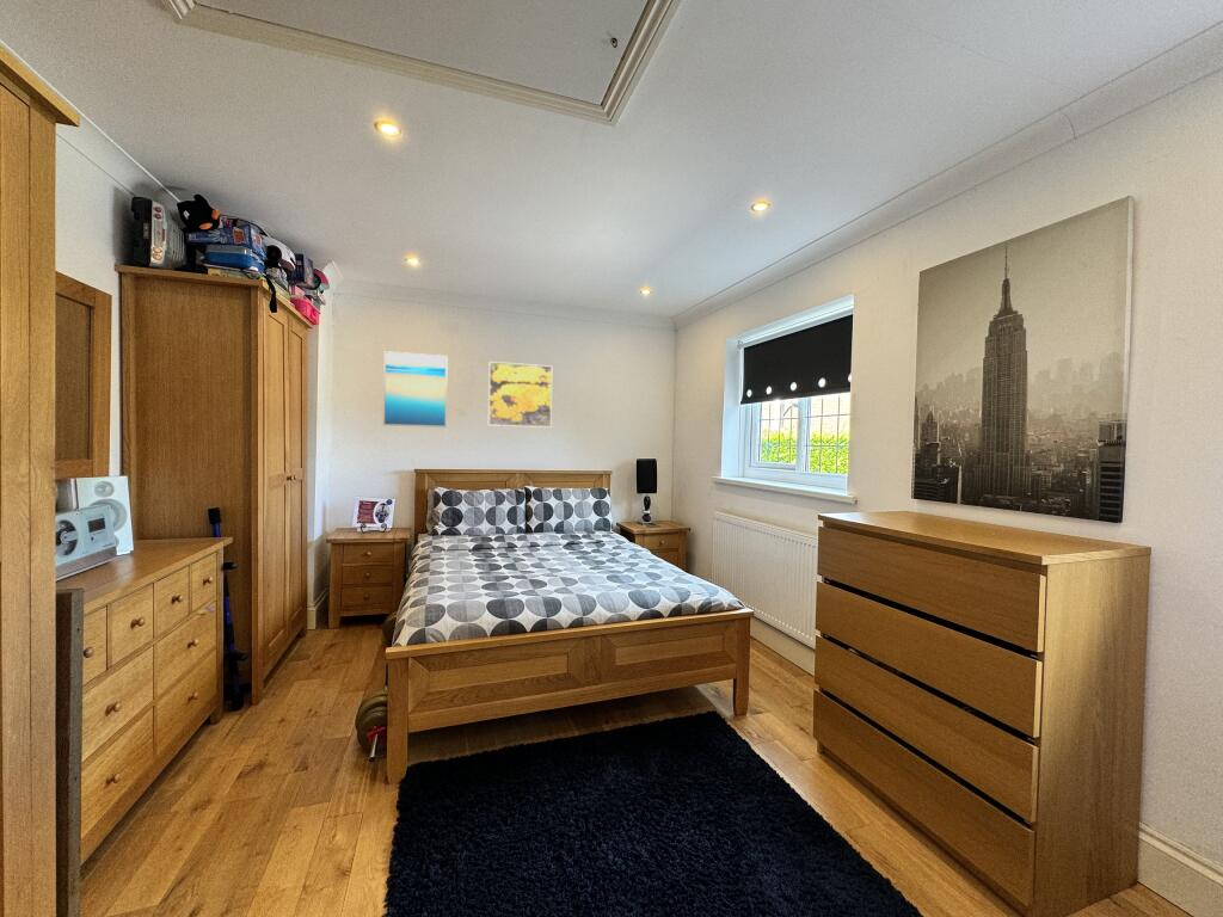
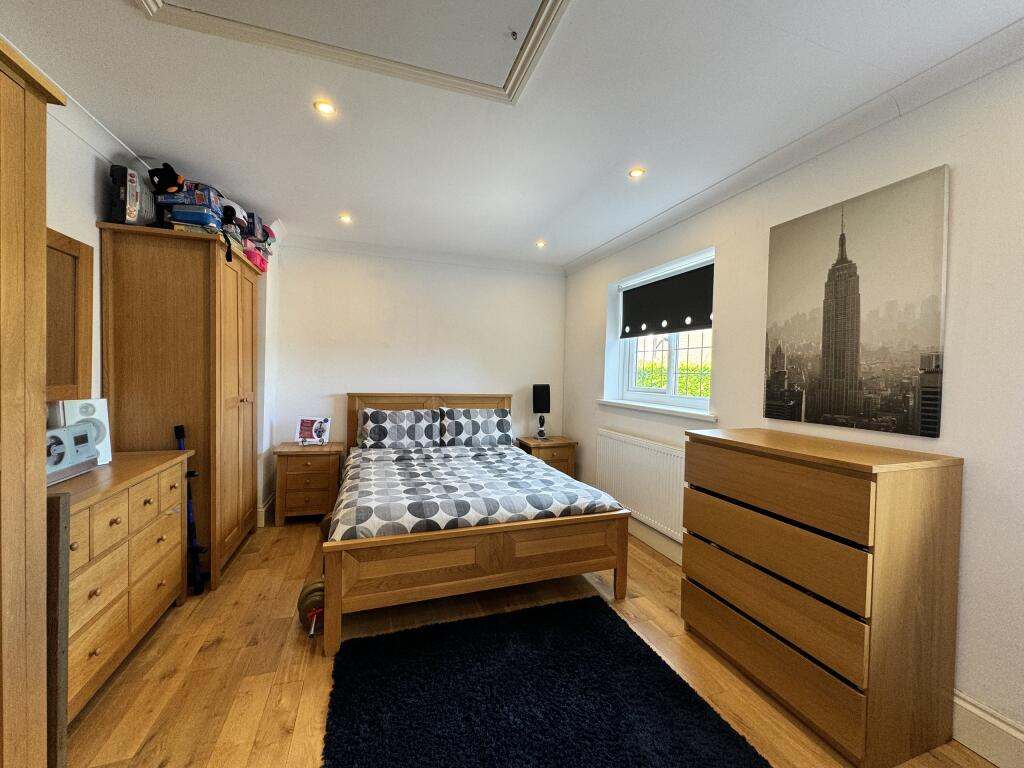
- wall art (416, 389)
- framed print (520, 394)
